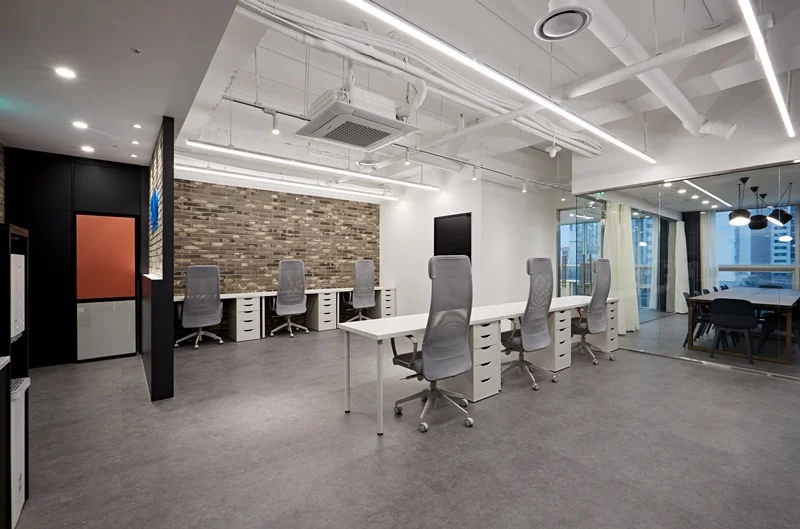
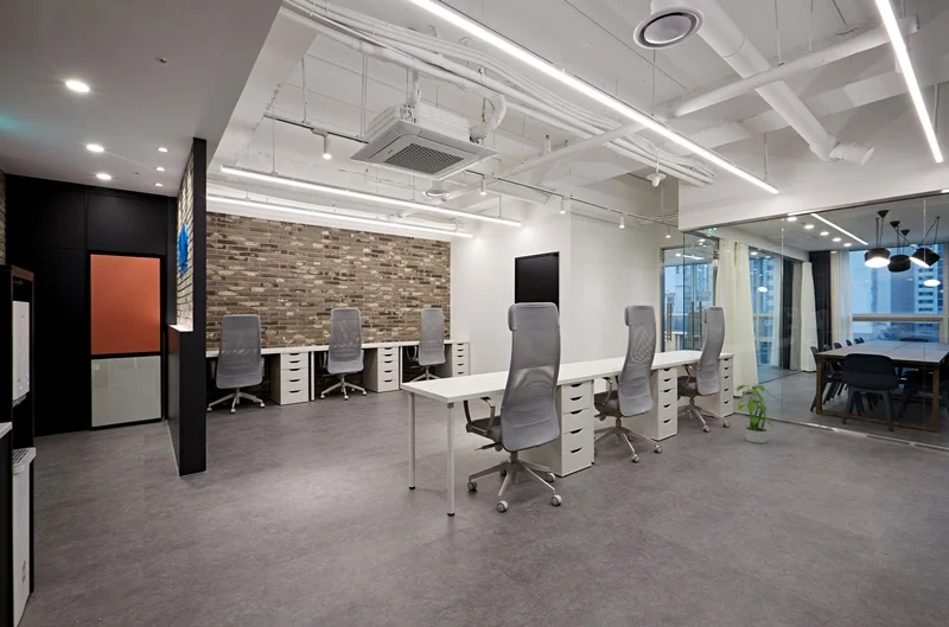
+ potted plant (751, 411)
